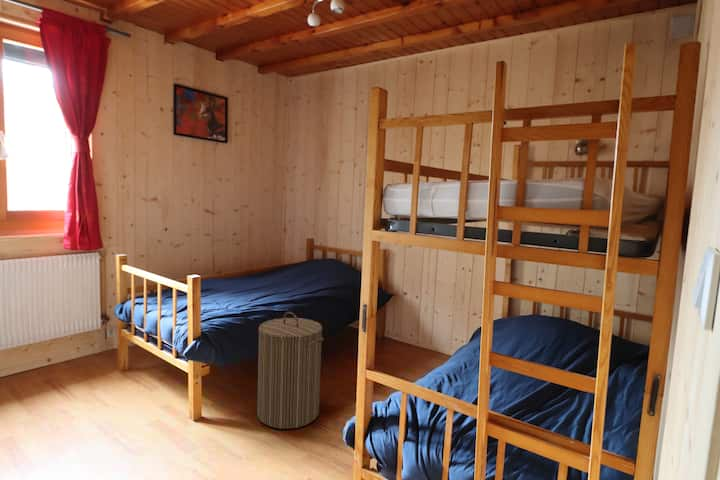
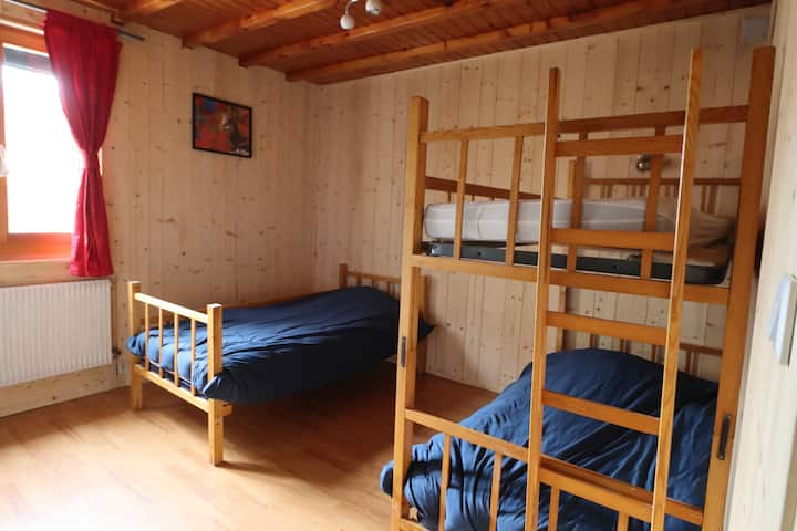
- laundry hamper (289, 363)
